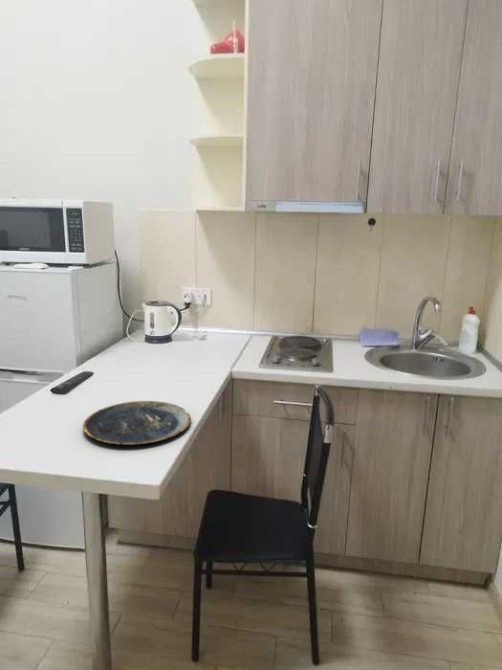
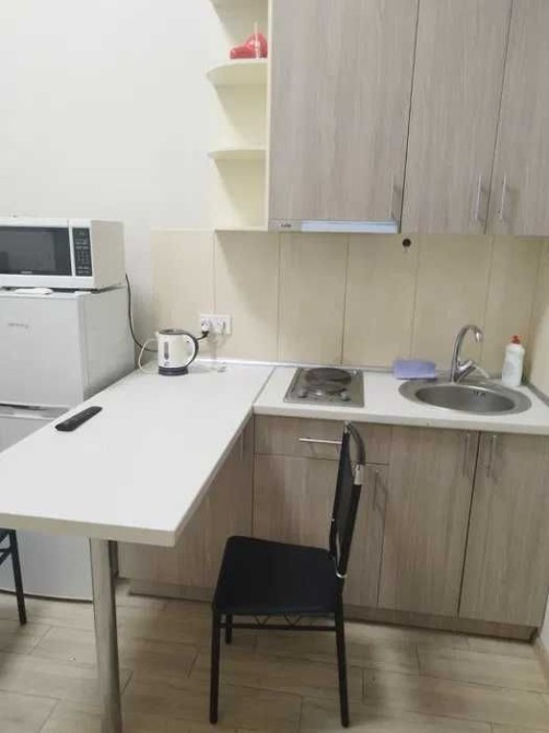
- plate (138, 422)
